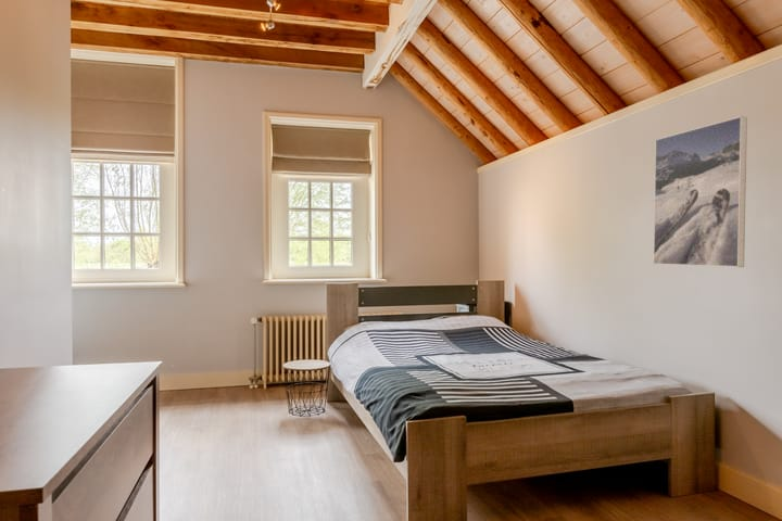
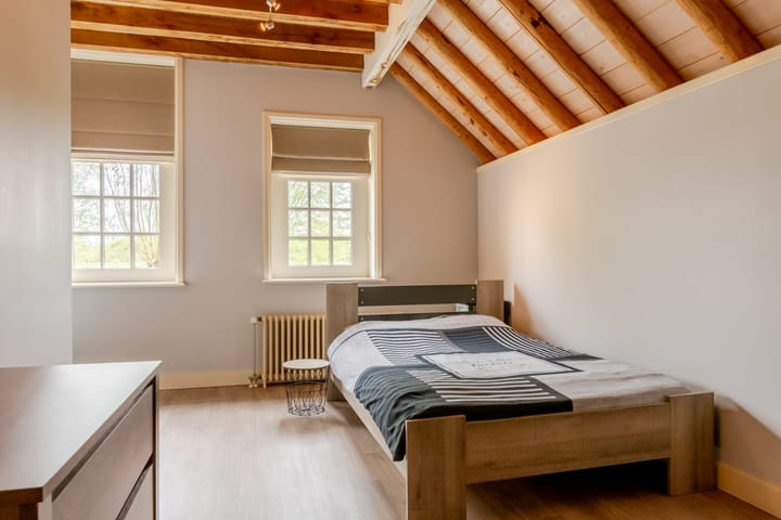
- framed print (695, 196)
